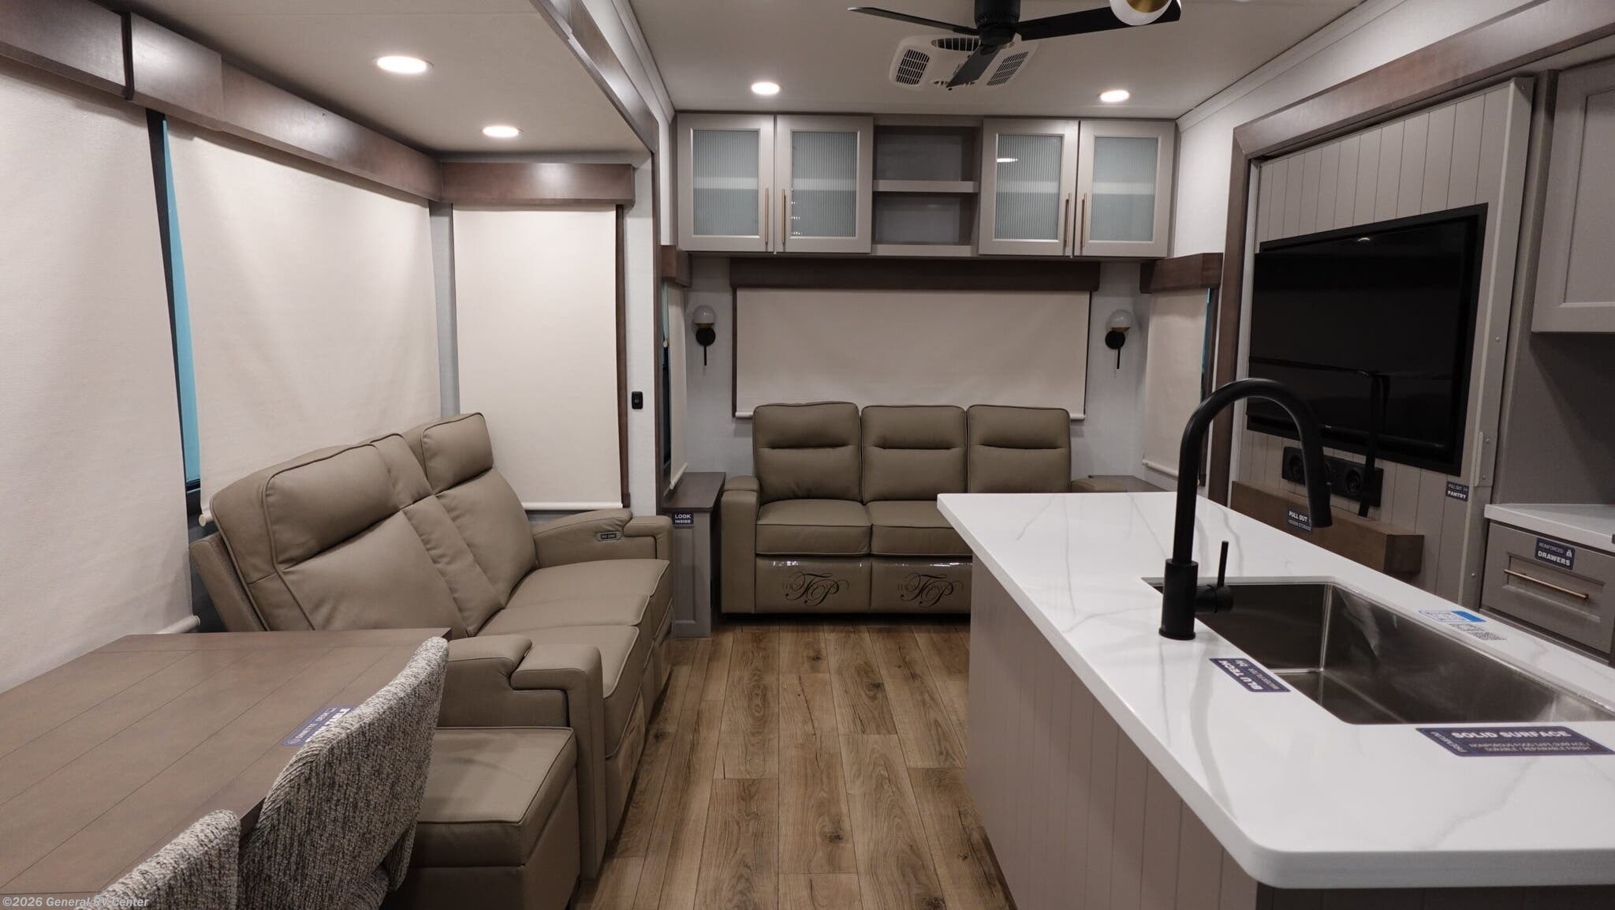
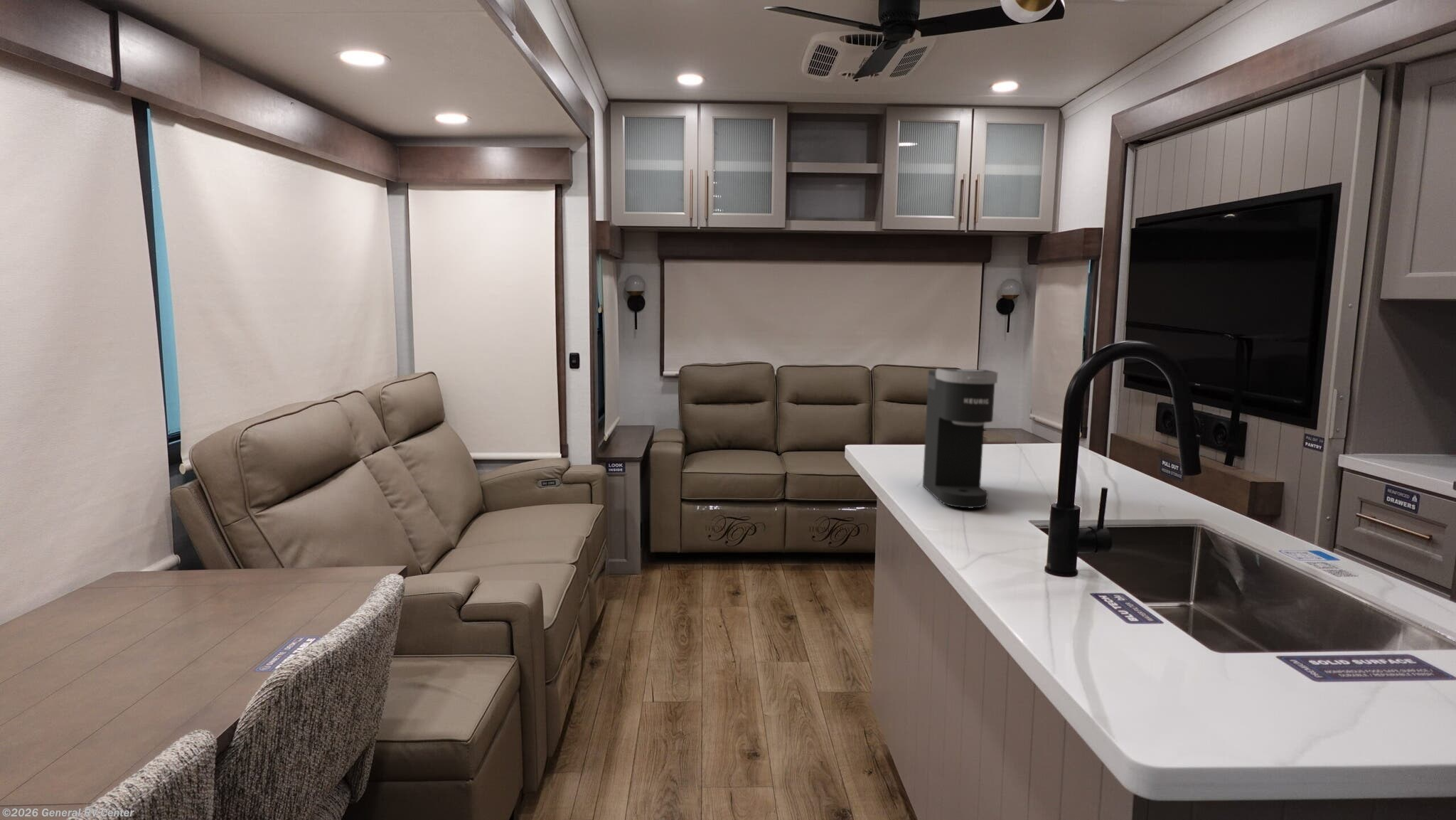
+ coffee maker (957, 432)
